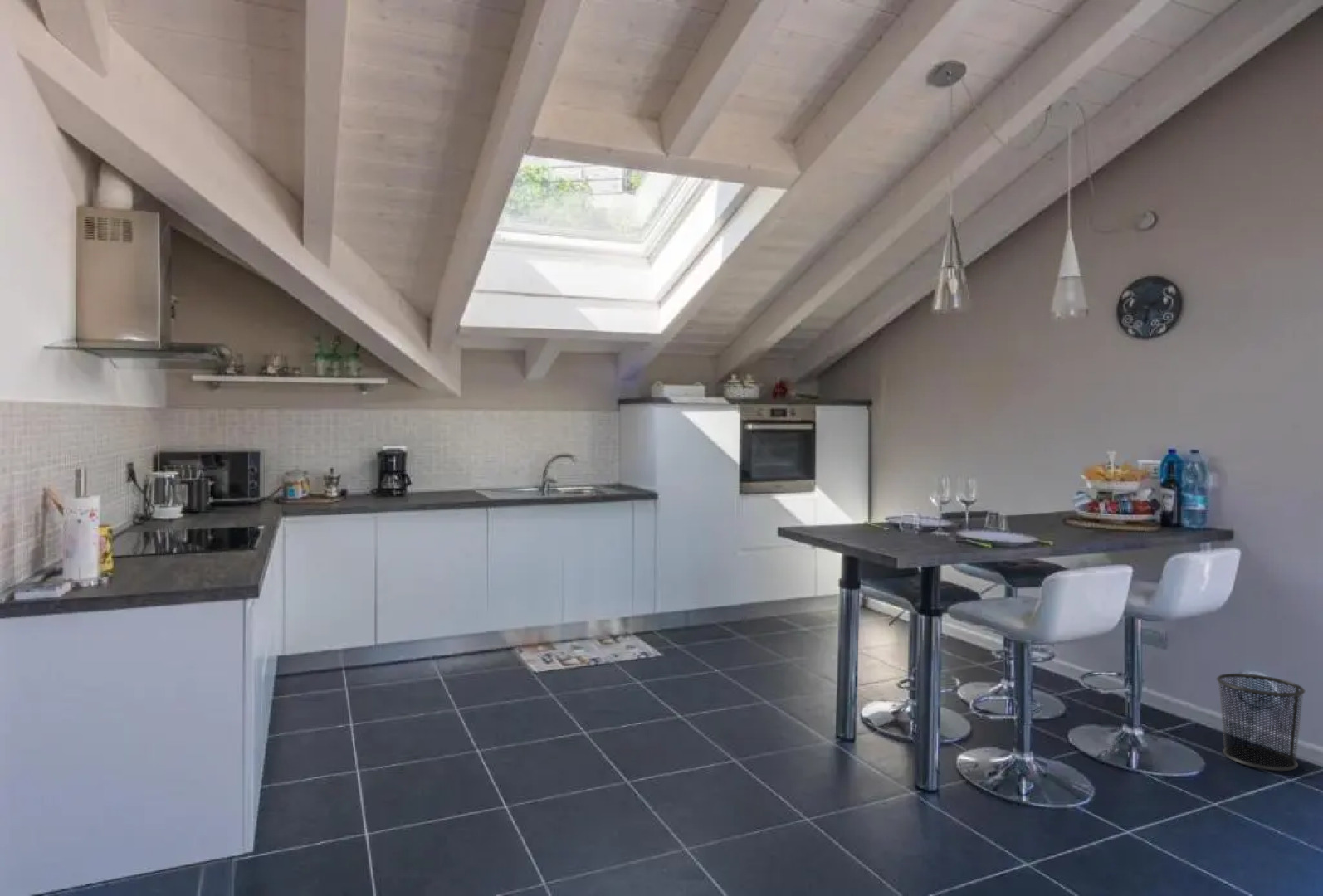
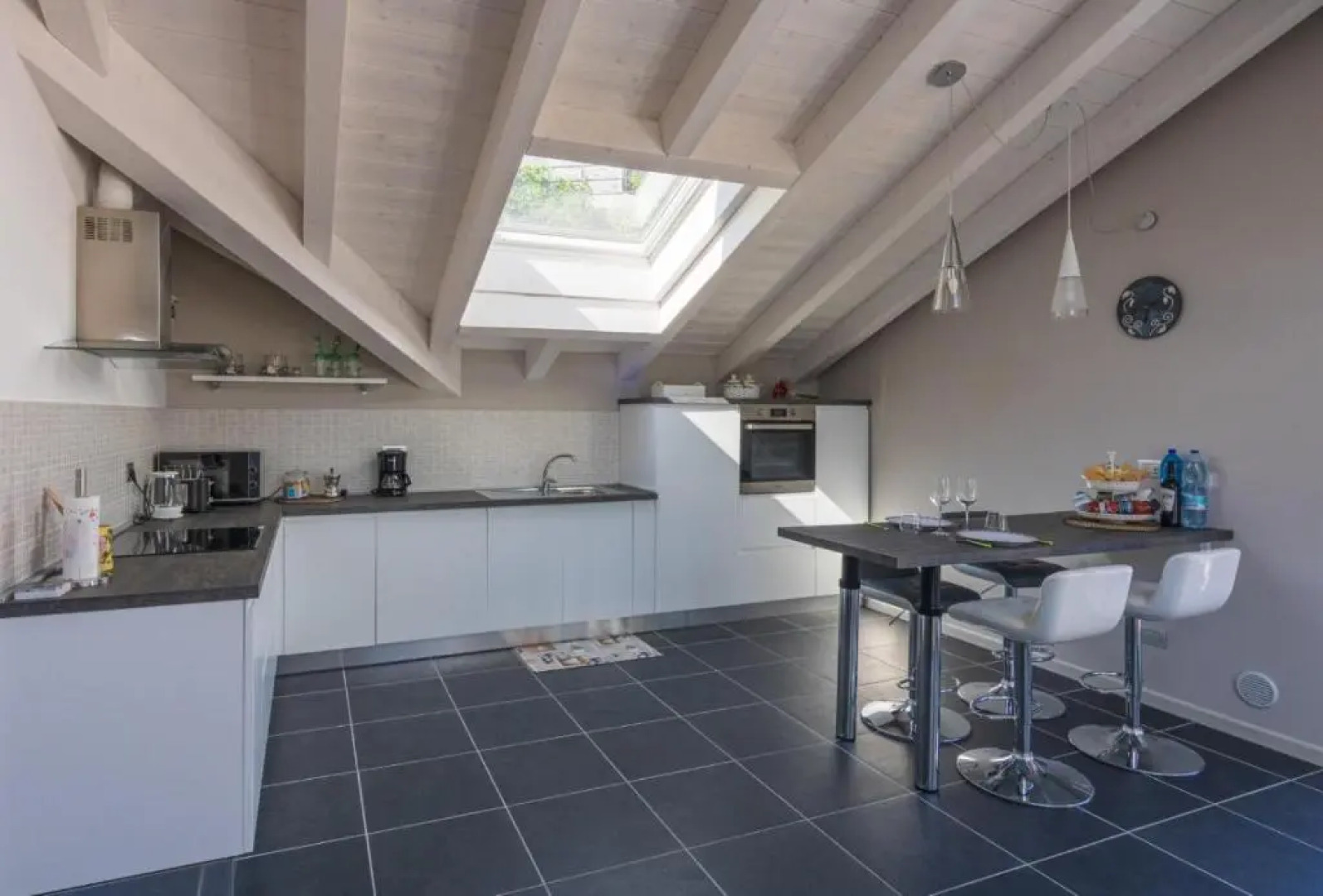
- waste bin (1259, 721)
